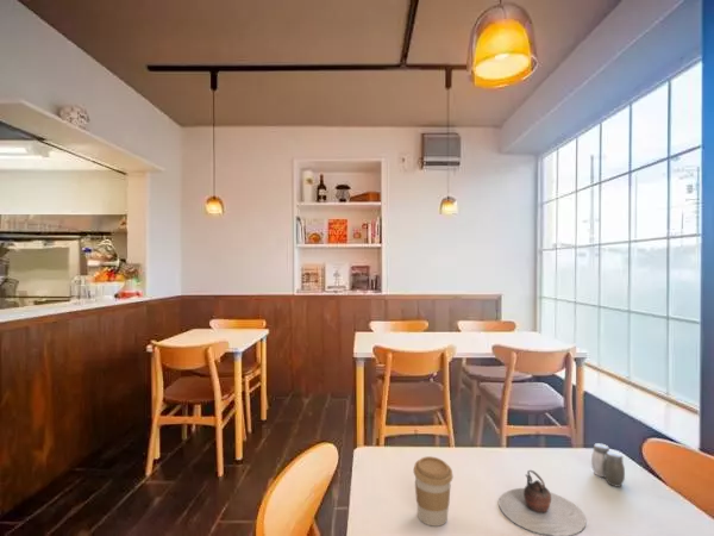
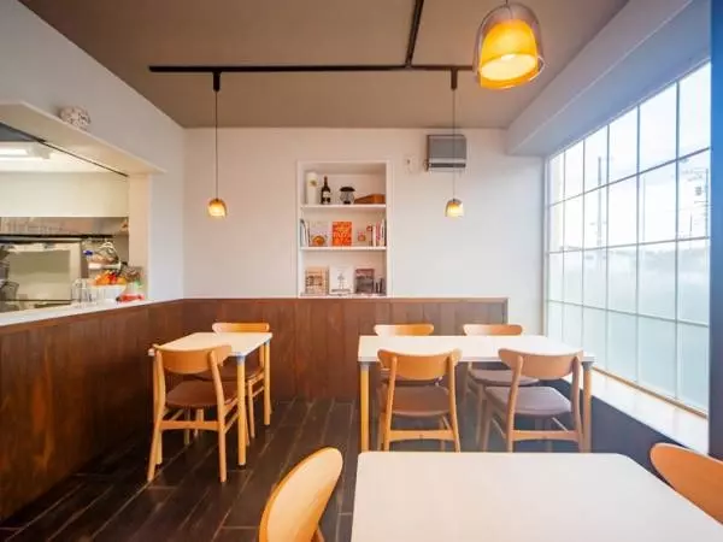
- teapot (540, 492)
- salt and pepper shaker (607, 463)
- coffee cup (432, 490)
